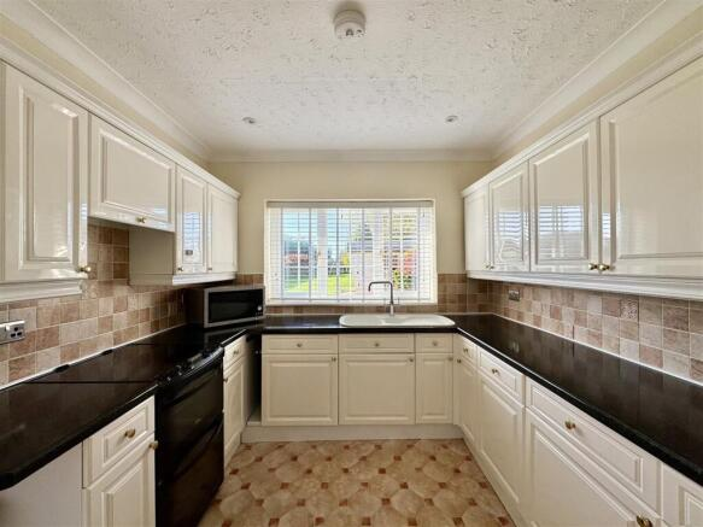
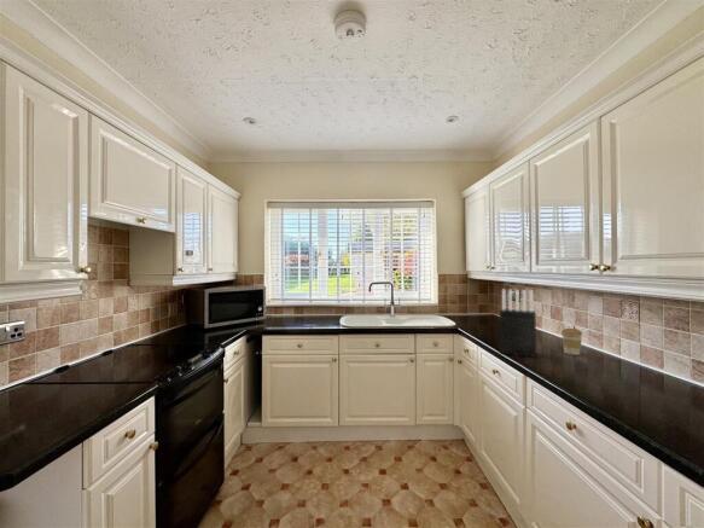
+ knife block (517, 321)
+ coffee cup (571, 341)
